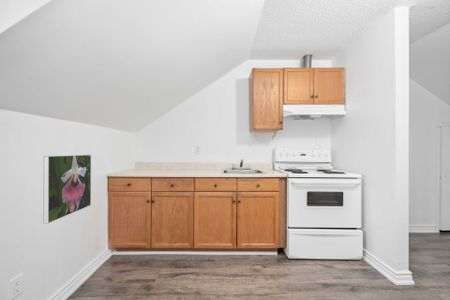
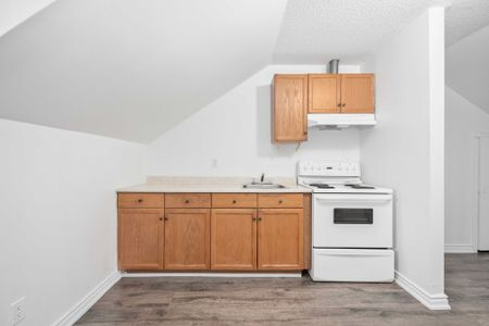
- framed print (70, 184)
